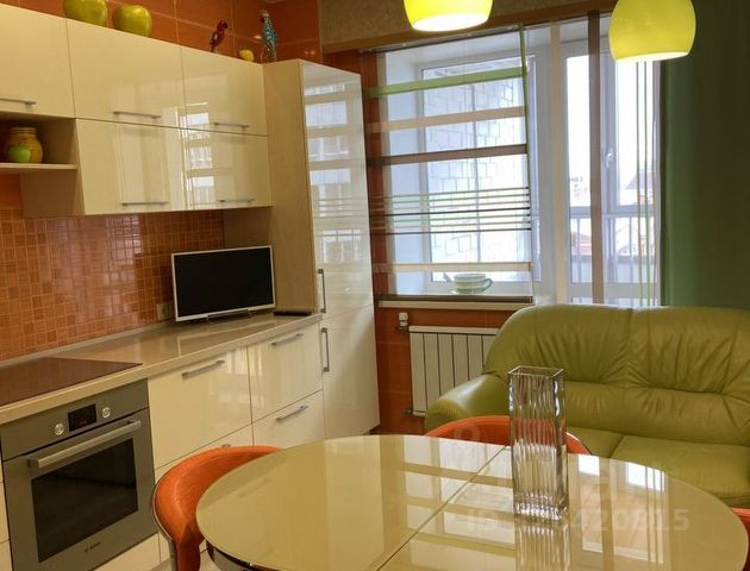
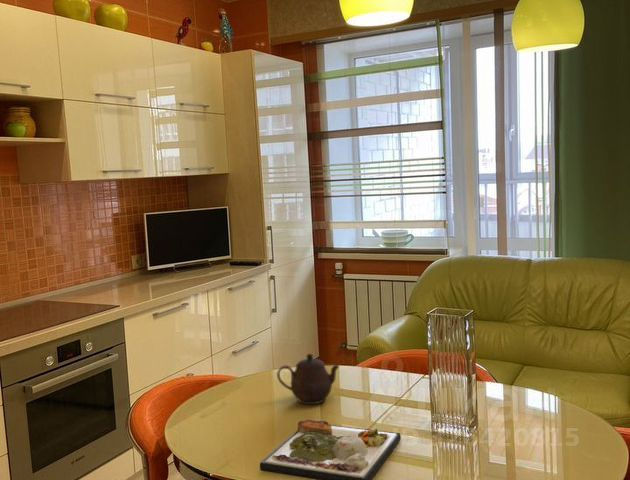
+ teapot (308, 376)
+ dinner plate (332, 445)
